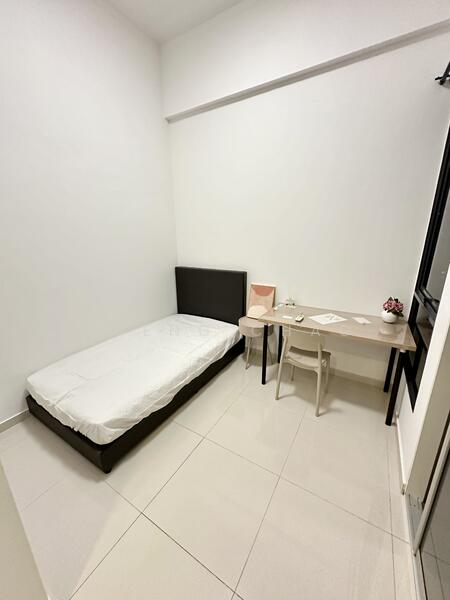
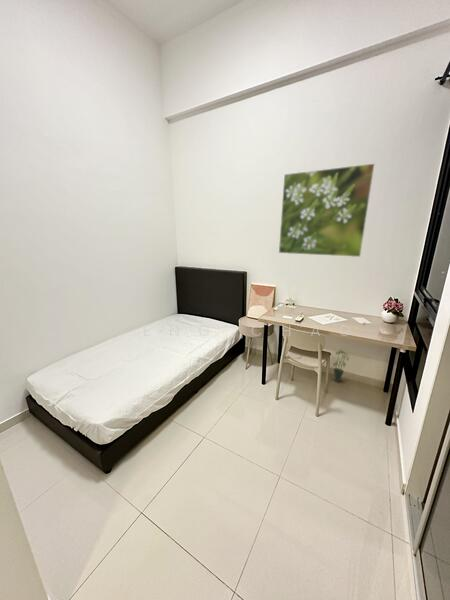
+ potted plant (341, 366)
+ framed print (320, 214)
